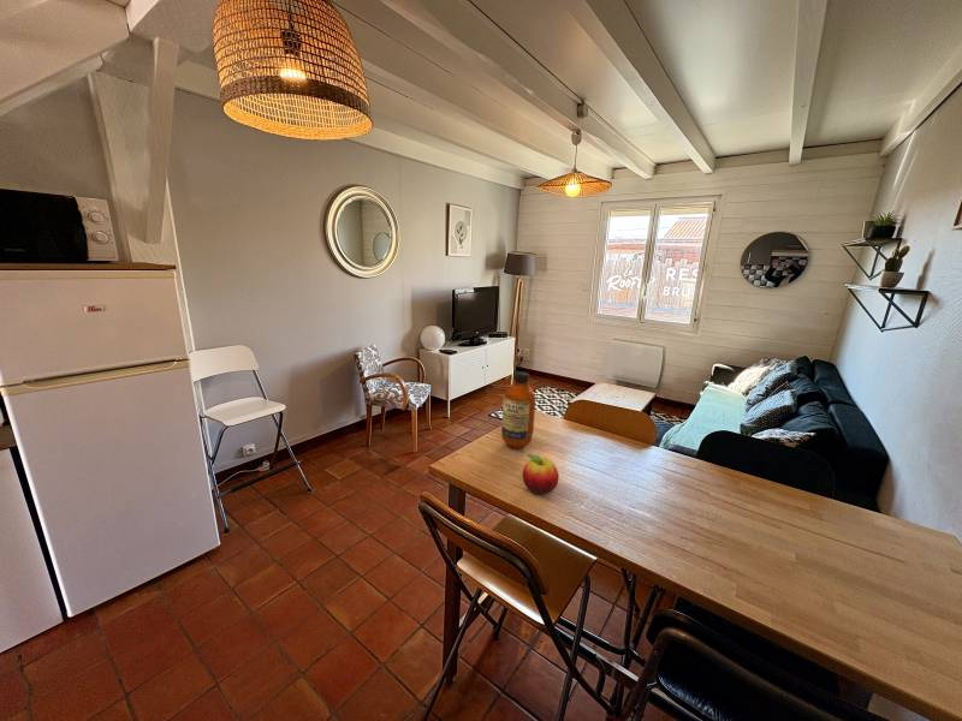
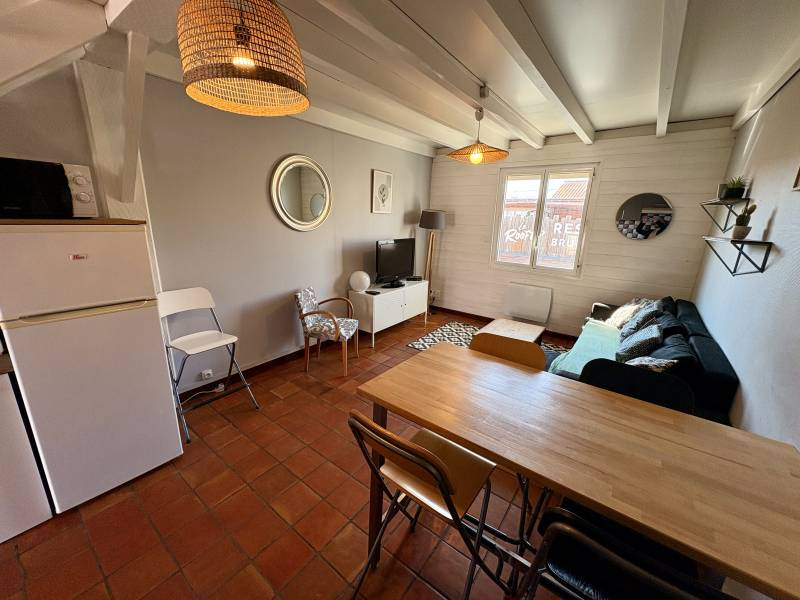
- fruit (540, 473)
- bottle (518, 409)
